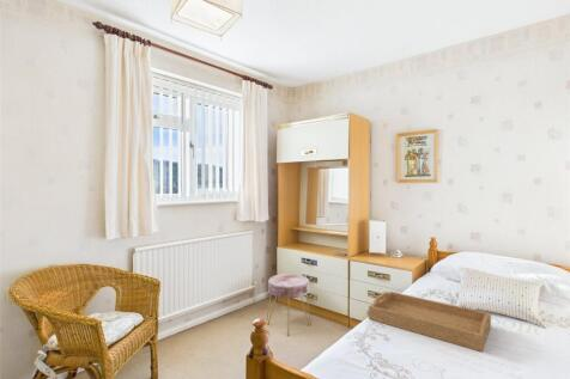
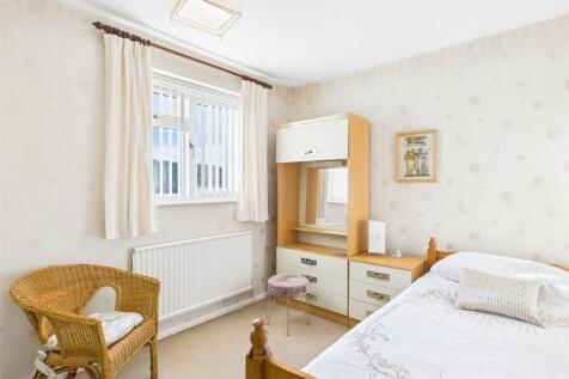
- serving tray (428, 313)
